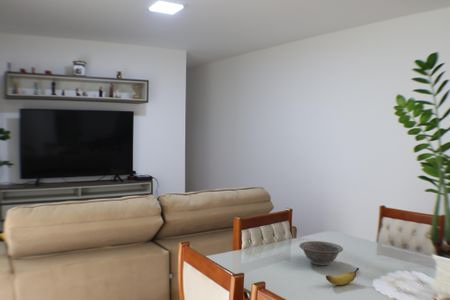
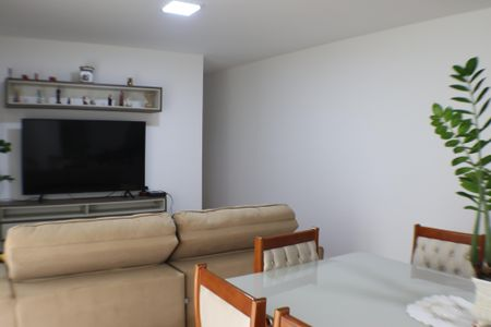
- banana (342, 277)
- decorative bowl (320, 254)
